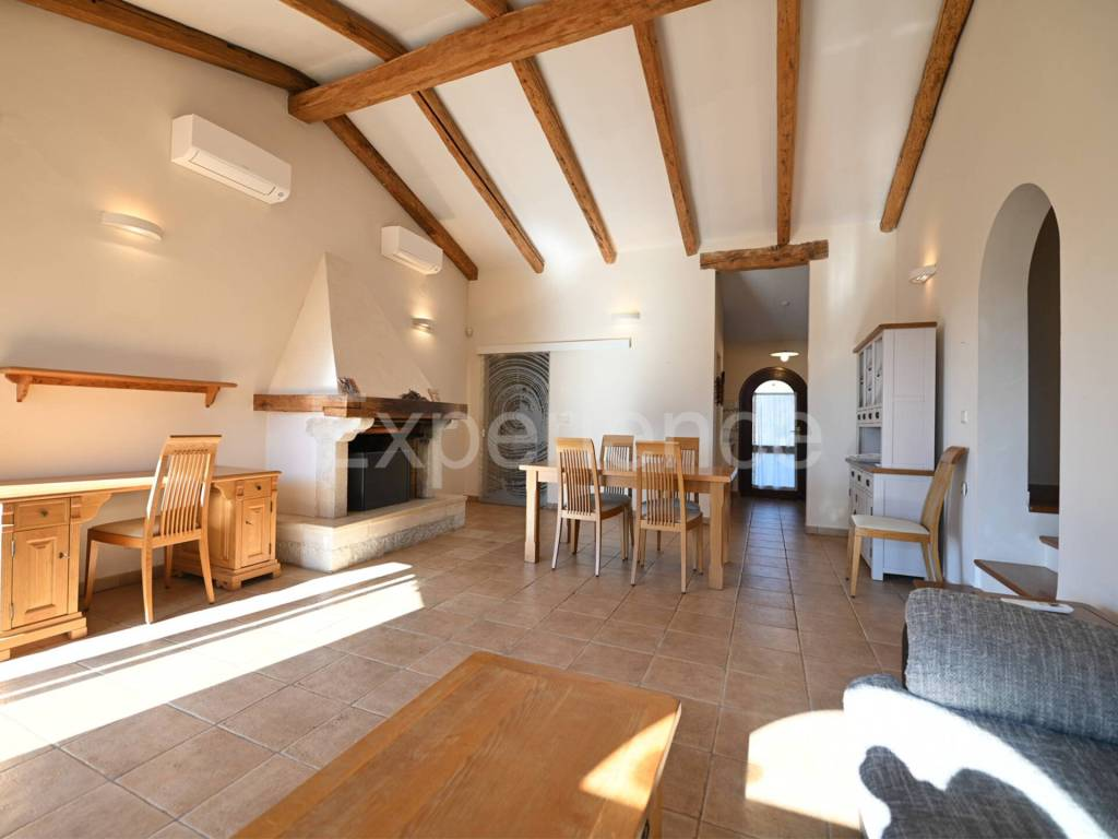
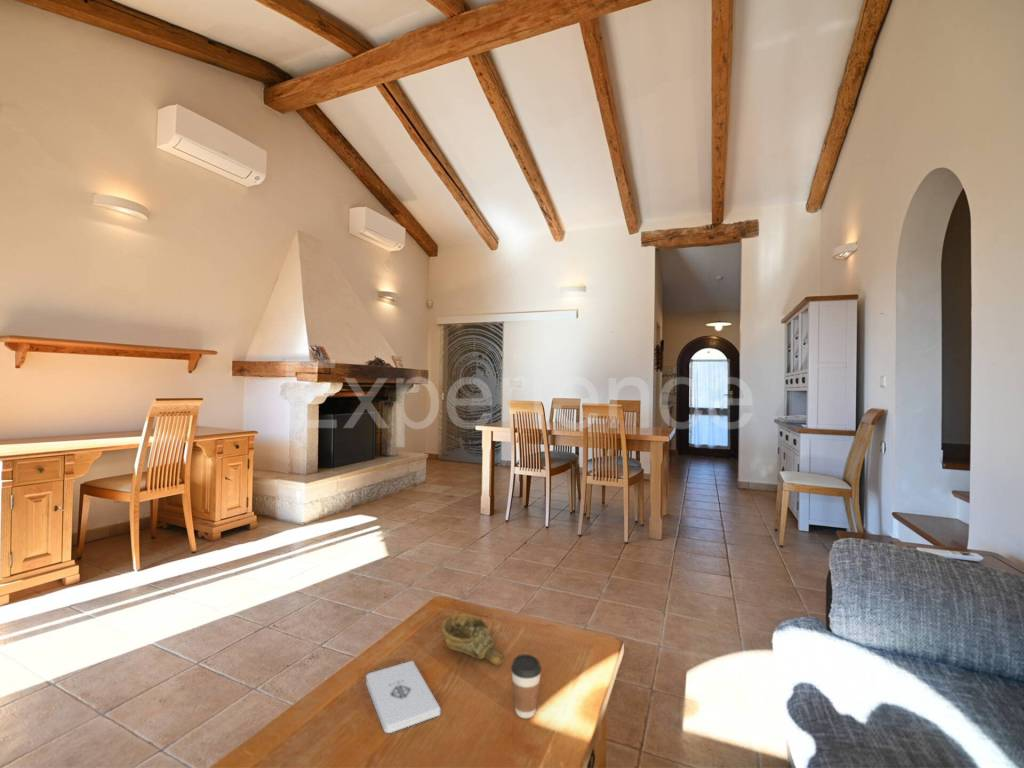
+ notepad (400, 693)
+ coffee cup (525, 686)
+ decorative bowl (474, 638)
